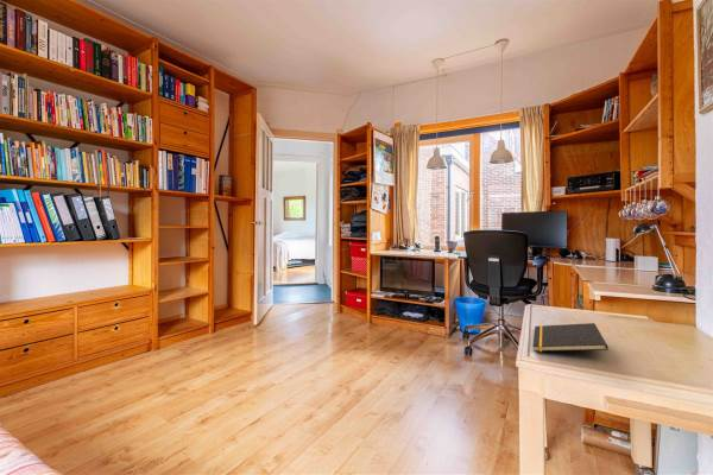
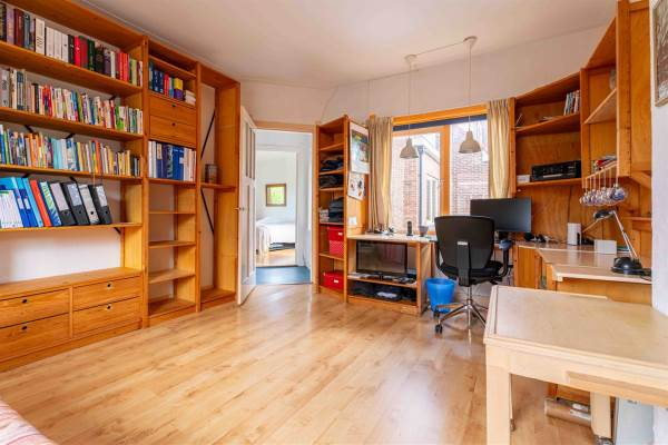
- notepad (566, 336)
